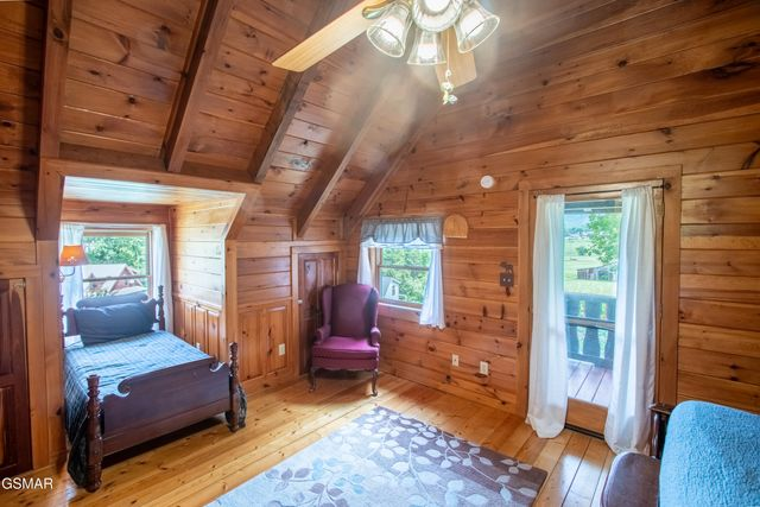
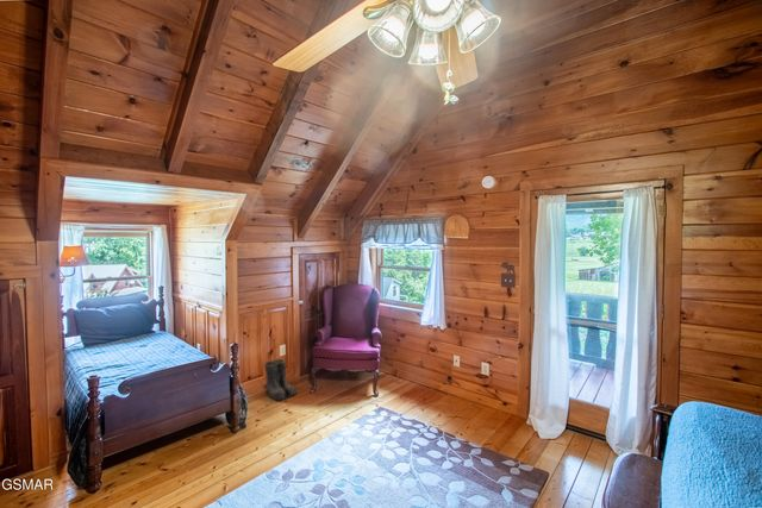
+ boots (279, 377)
